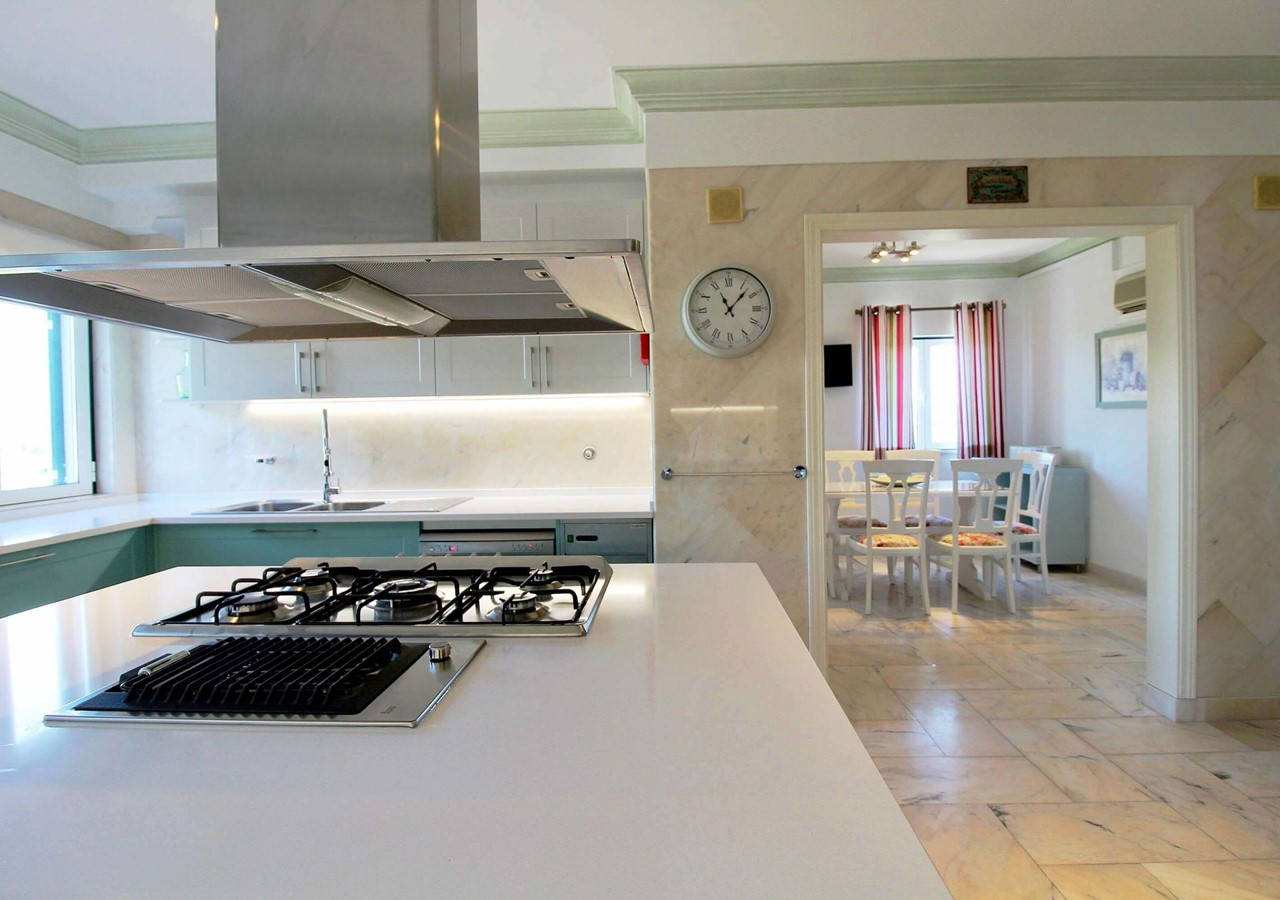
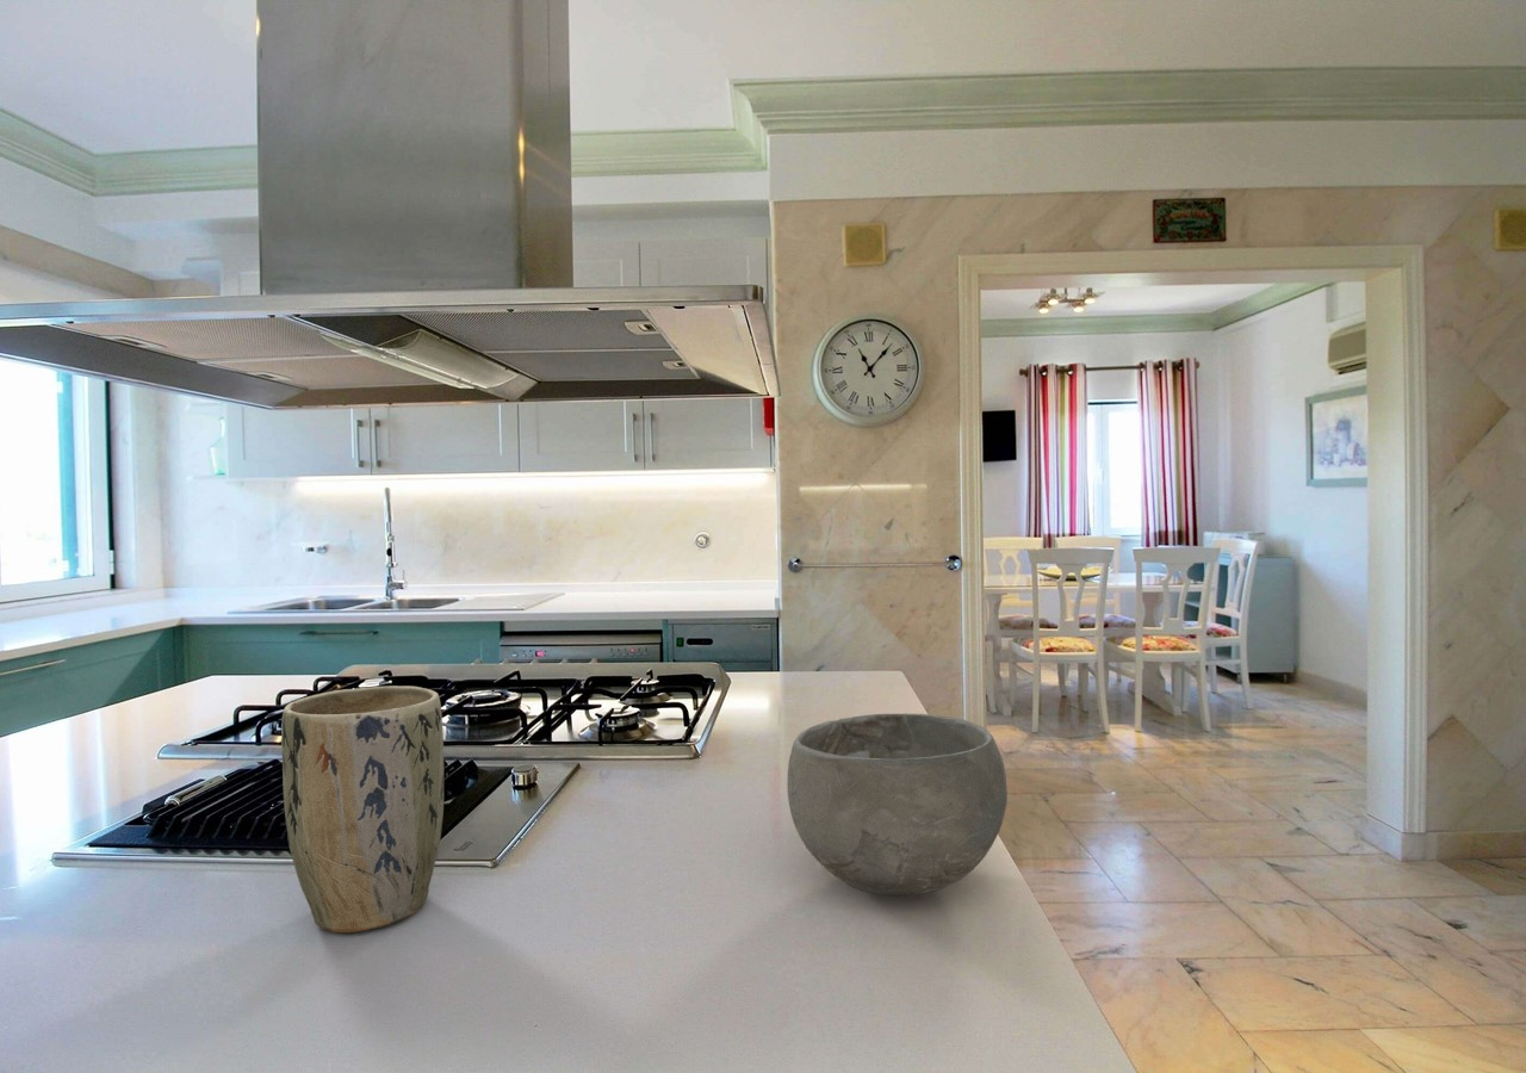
+ bowl (895, 806)
+ plant pot (366, 804)
